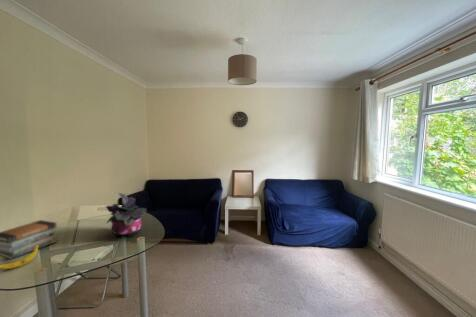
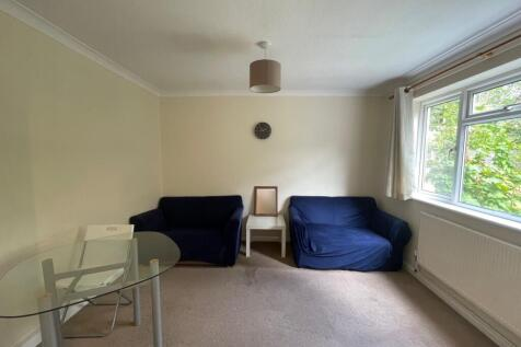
- banana (18, 260)
- potted plant (127, 214)
- book stack (26, 238)
